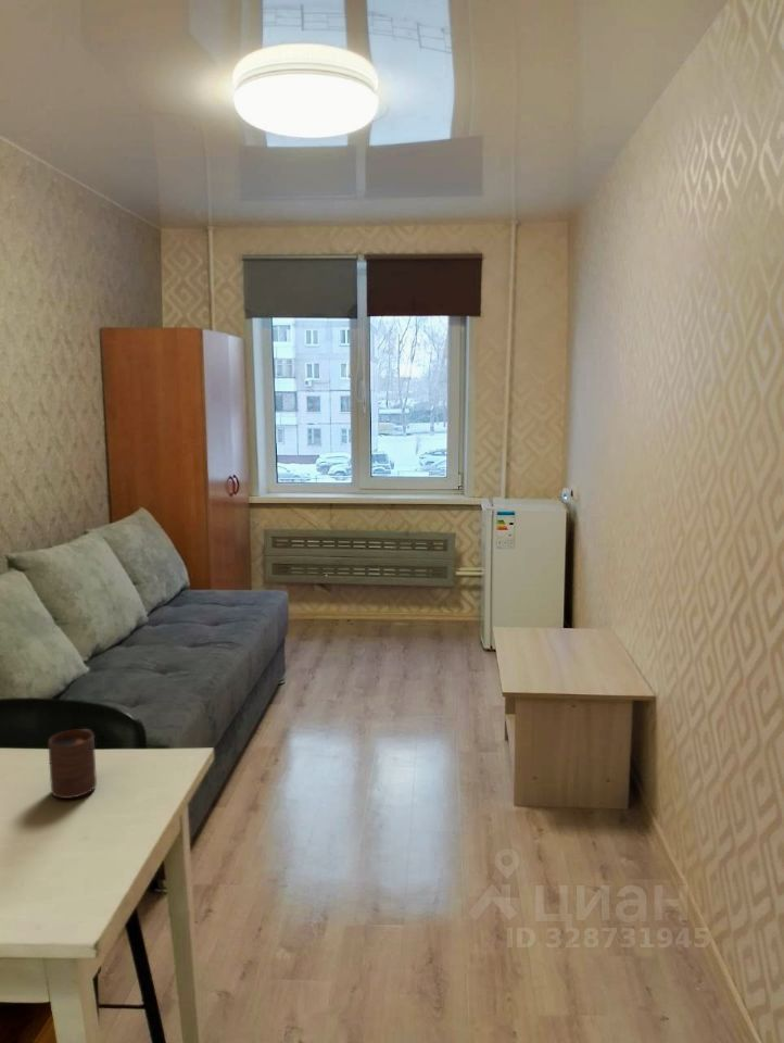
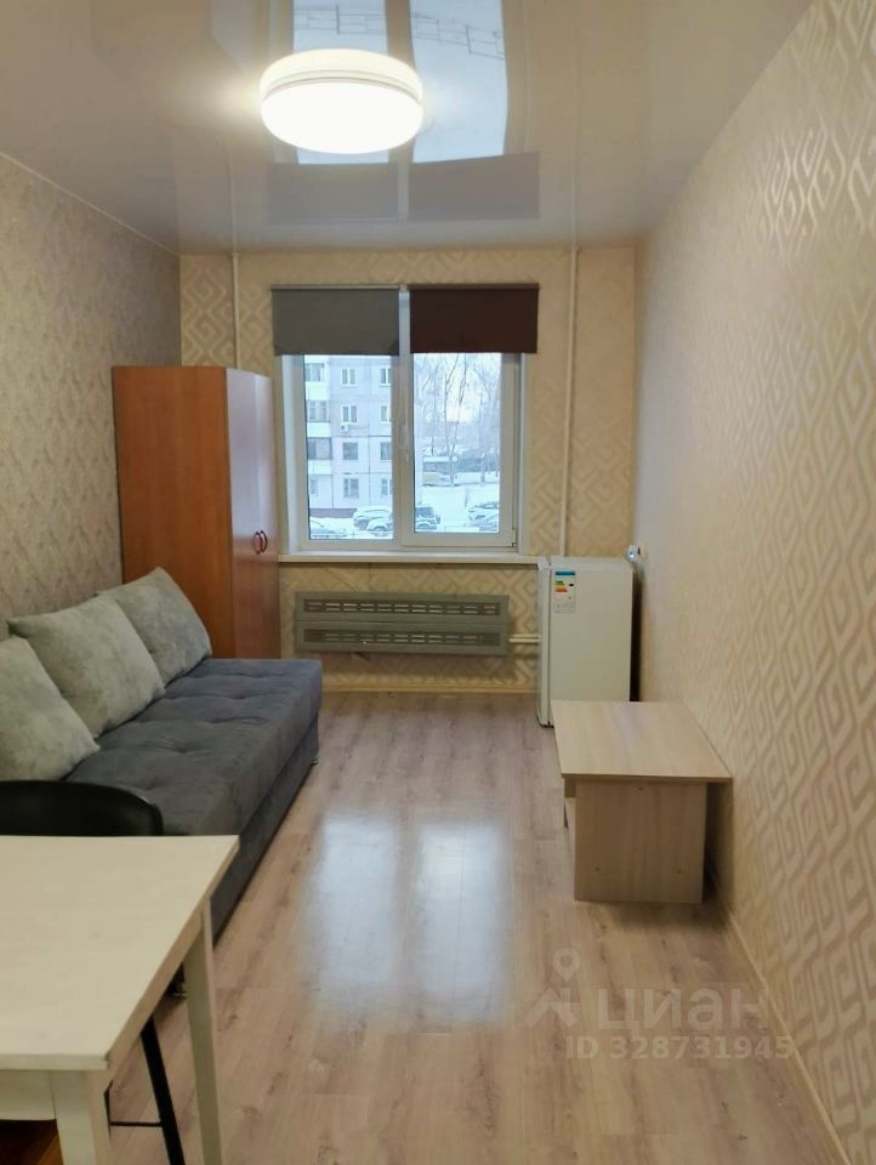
- cup (74, 761)
